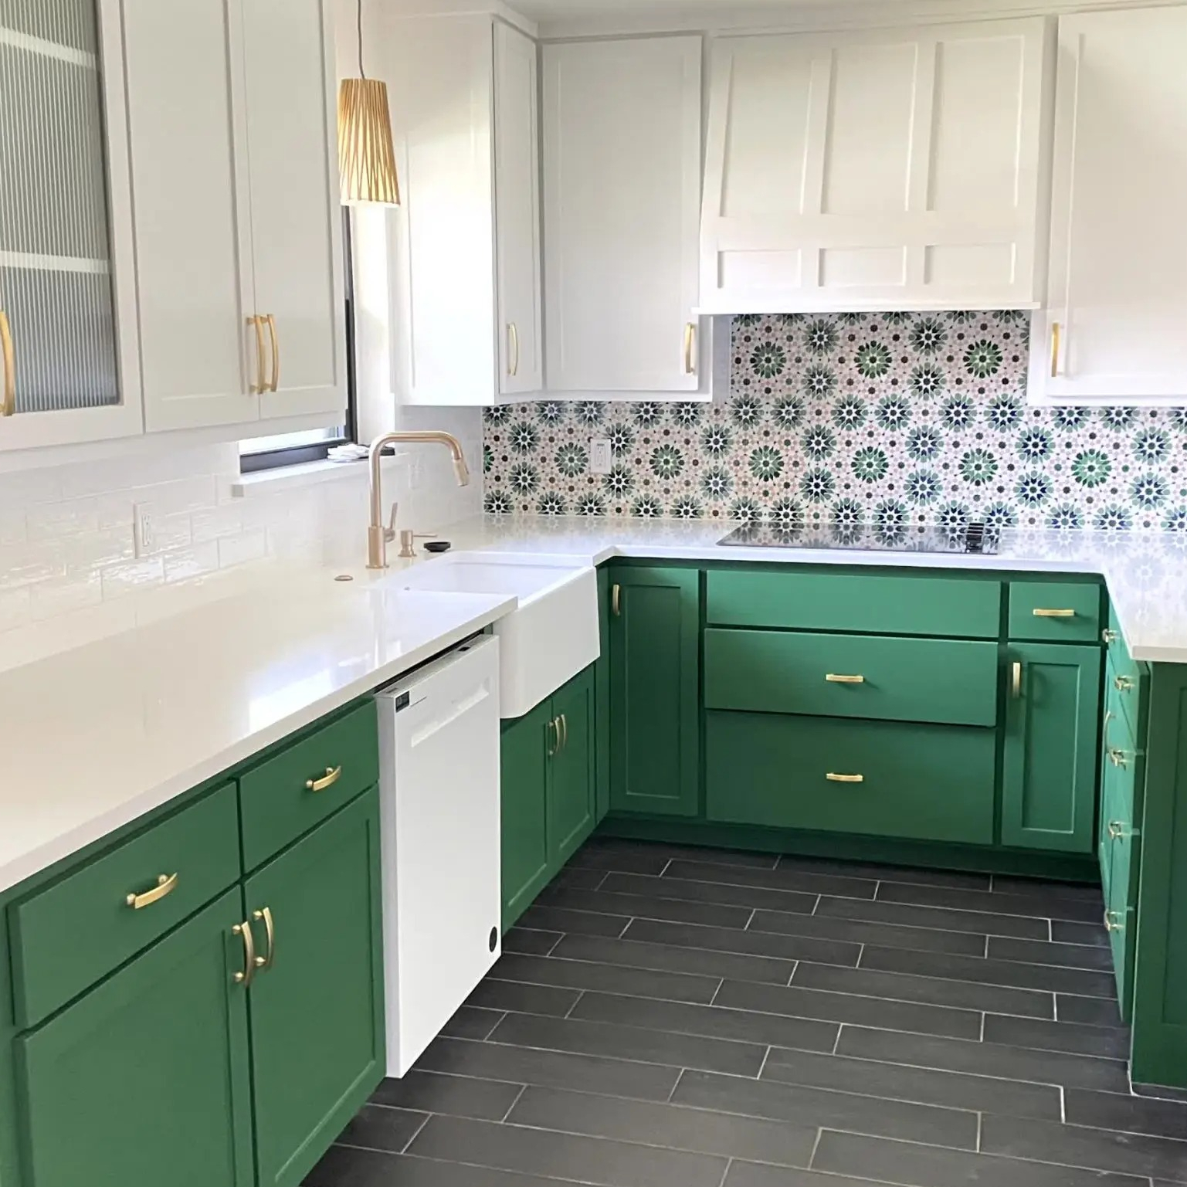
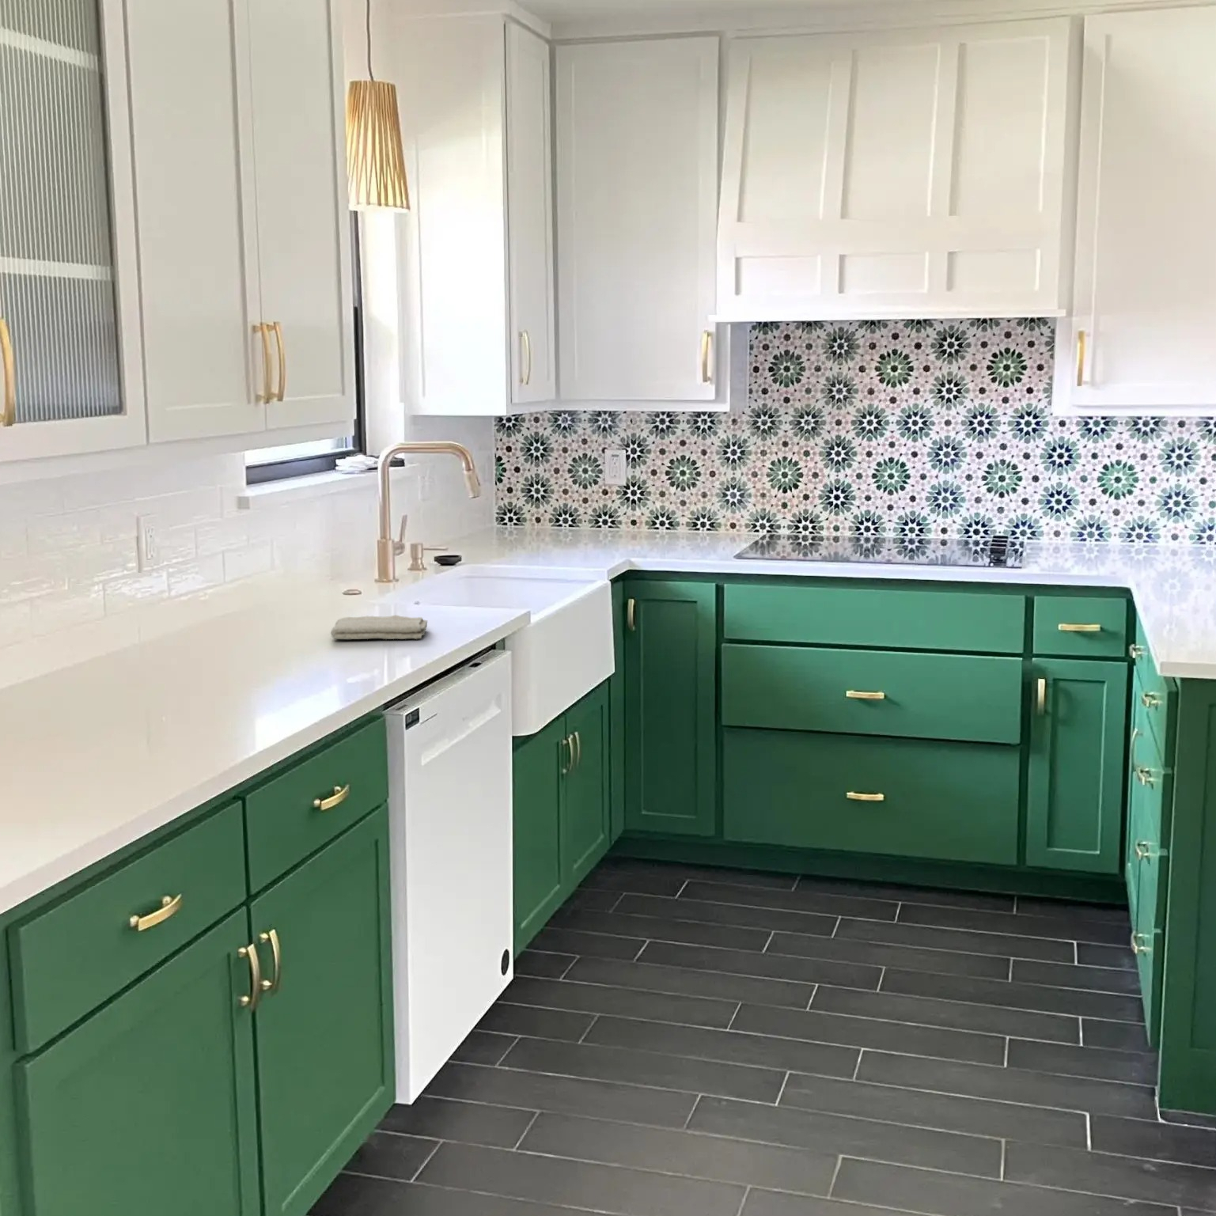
+ washcloth (380, 627)
